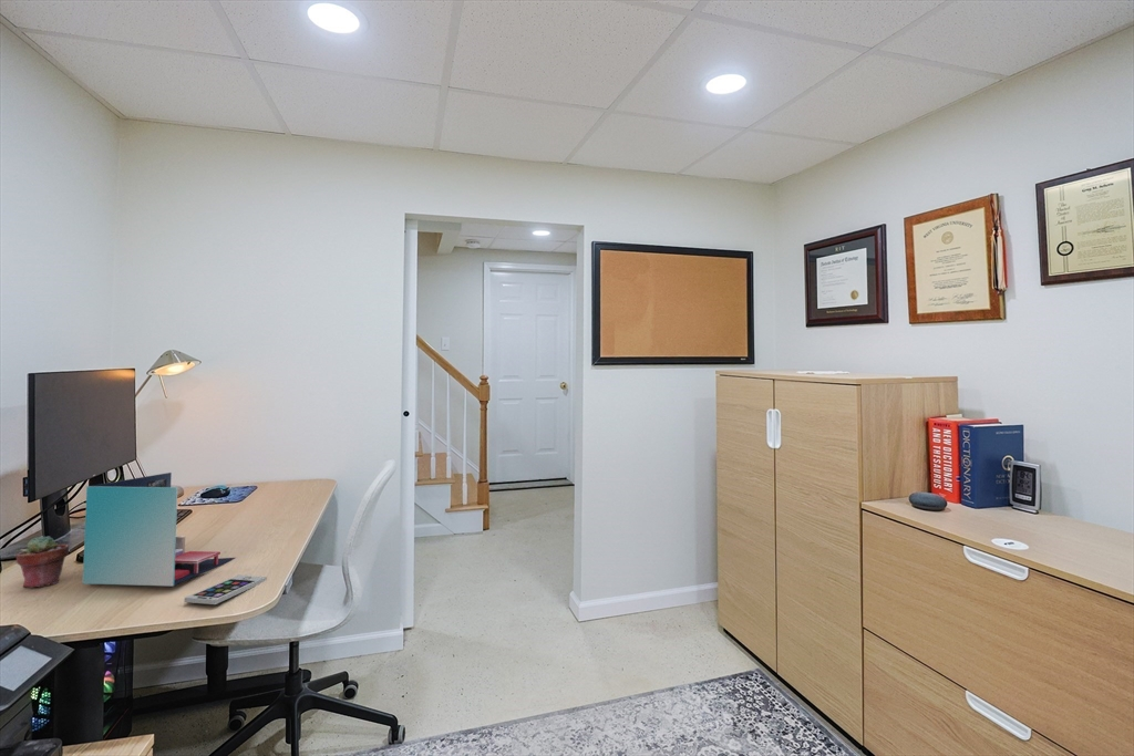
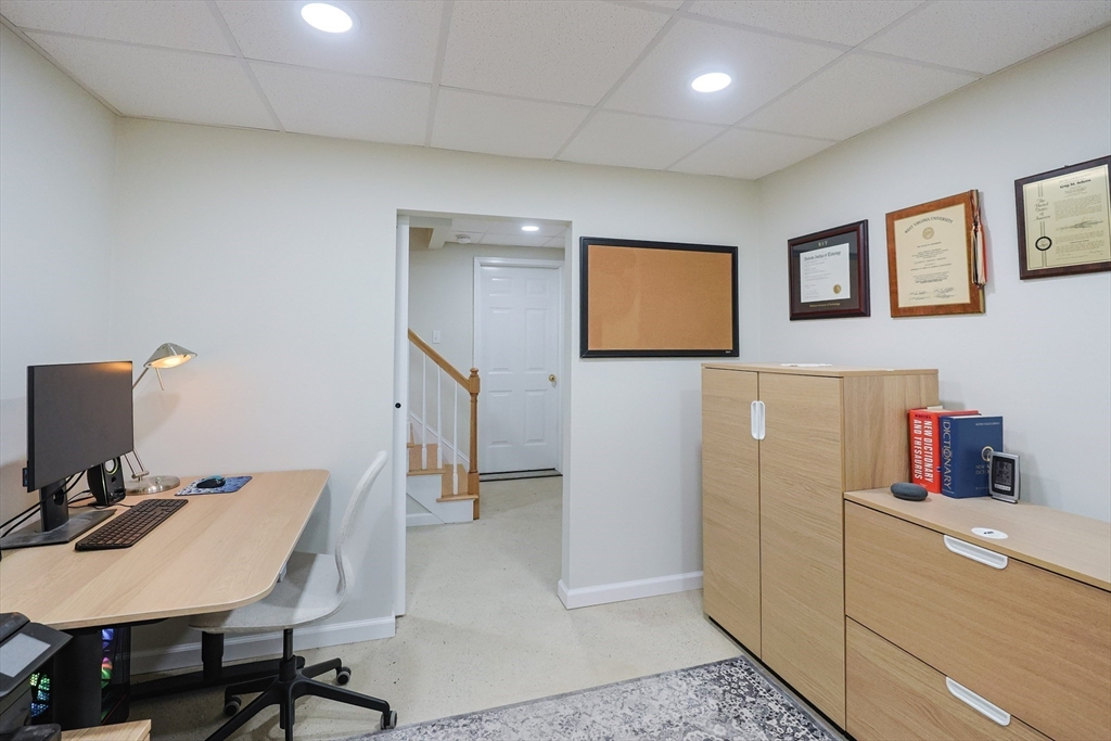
- smartphone (227, 588)
- potted succulent (42, 559)
- cube (171, 524)
